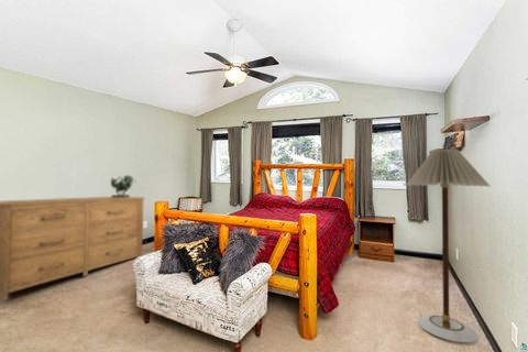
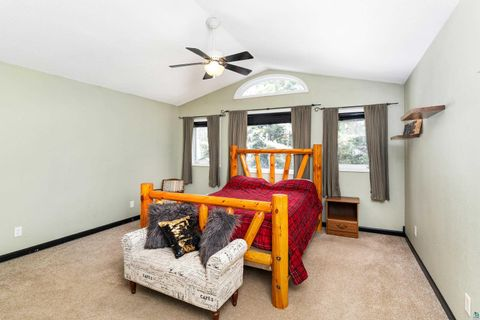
- dresser (75, 235)
- potted plant (122, 185)
- floor lamp (444, 238)
